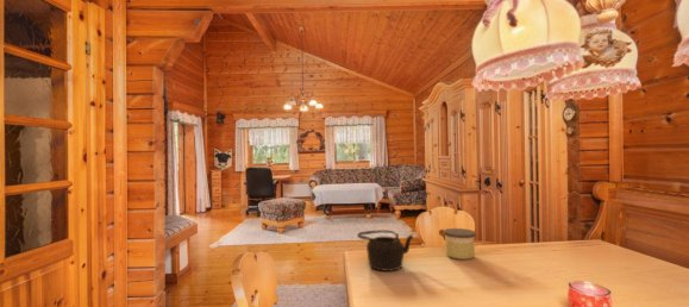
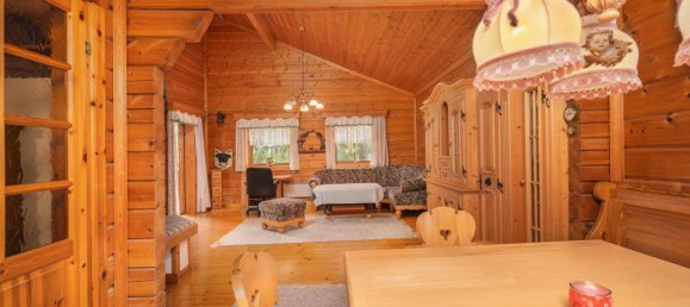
- teapot (387, 249)
- candle (459, 243)
